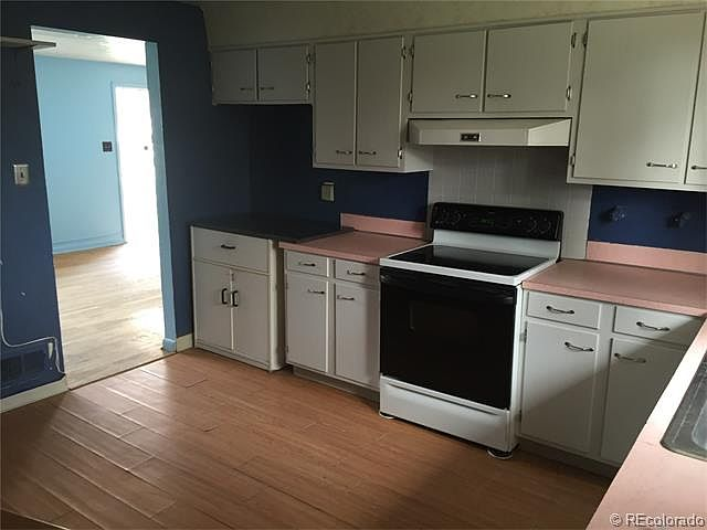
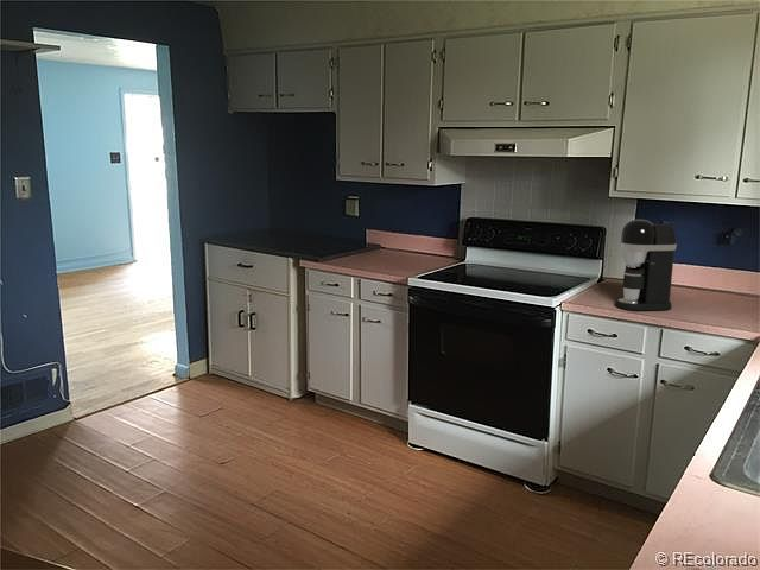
+ coffee maker (646, 262)
